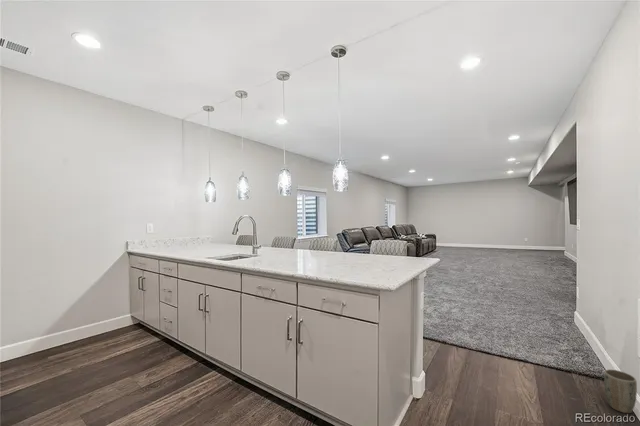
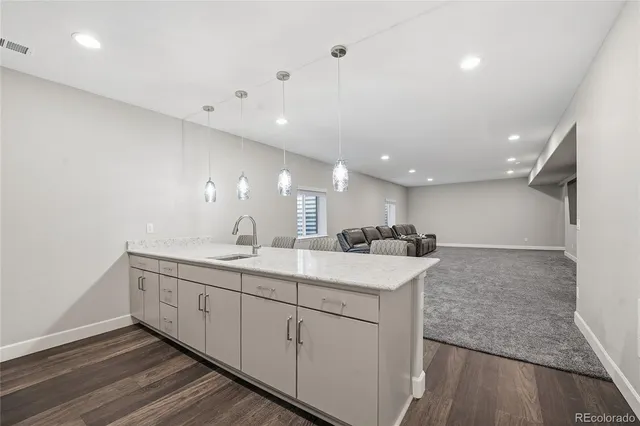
- plant pot (620, 391)
